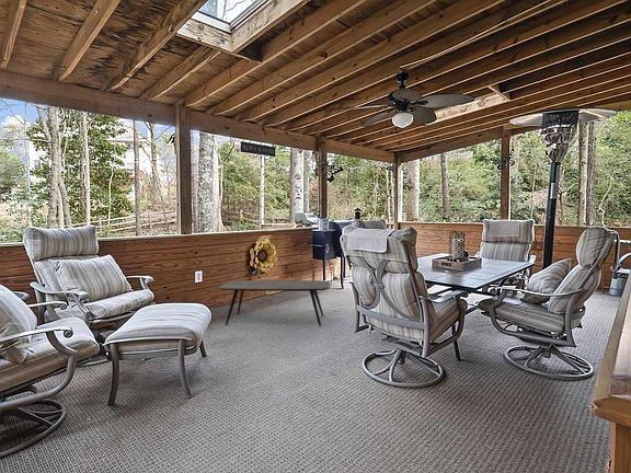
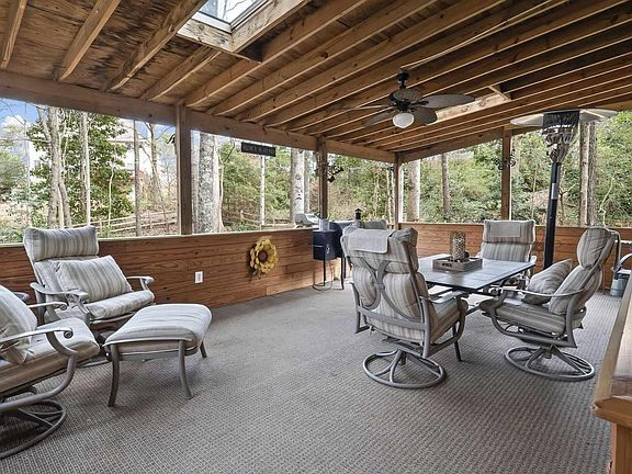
- coffee table (276, 290)
